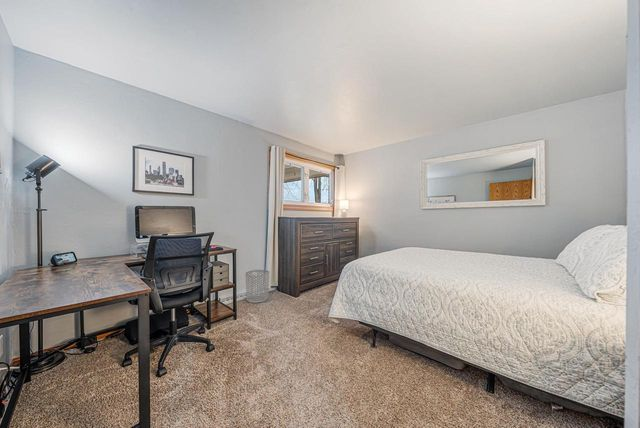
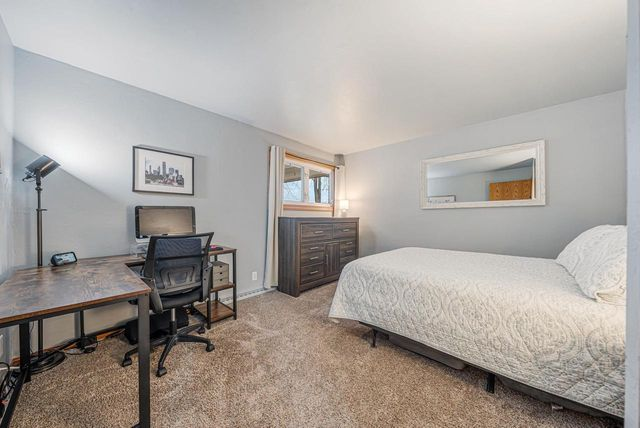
- waste bin (257, 285)
